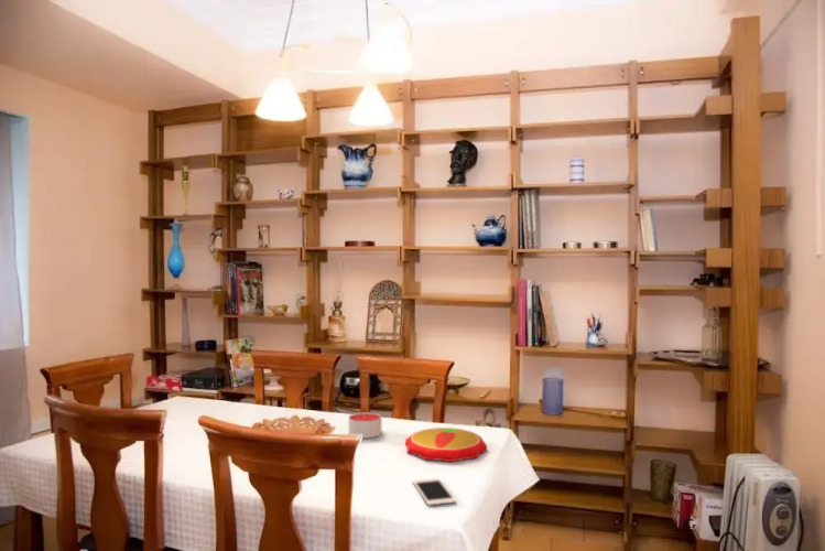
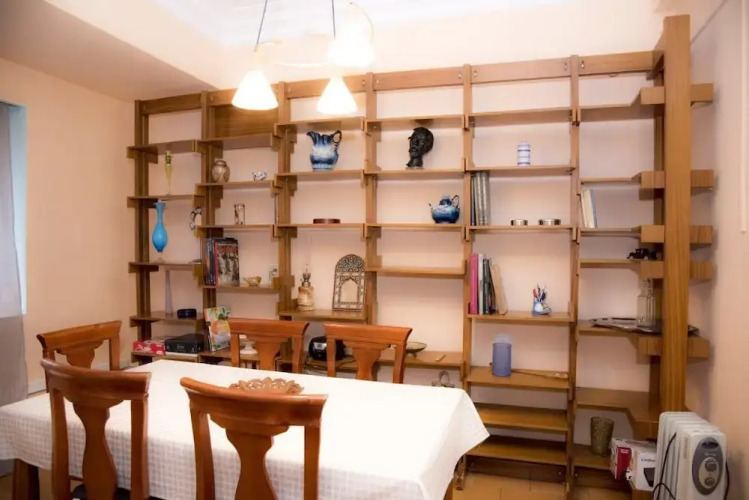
- cell phone (433, 490)
- candle (365, 424)
- plate (445, 441)
